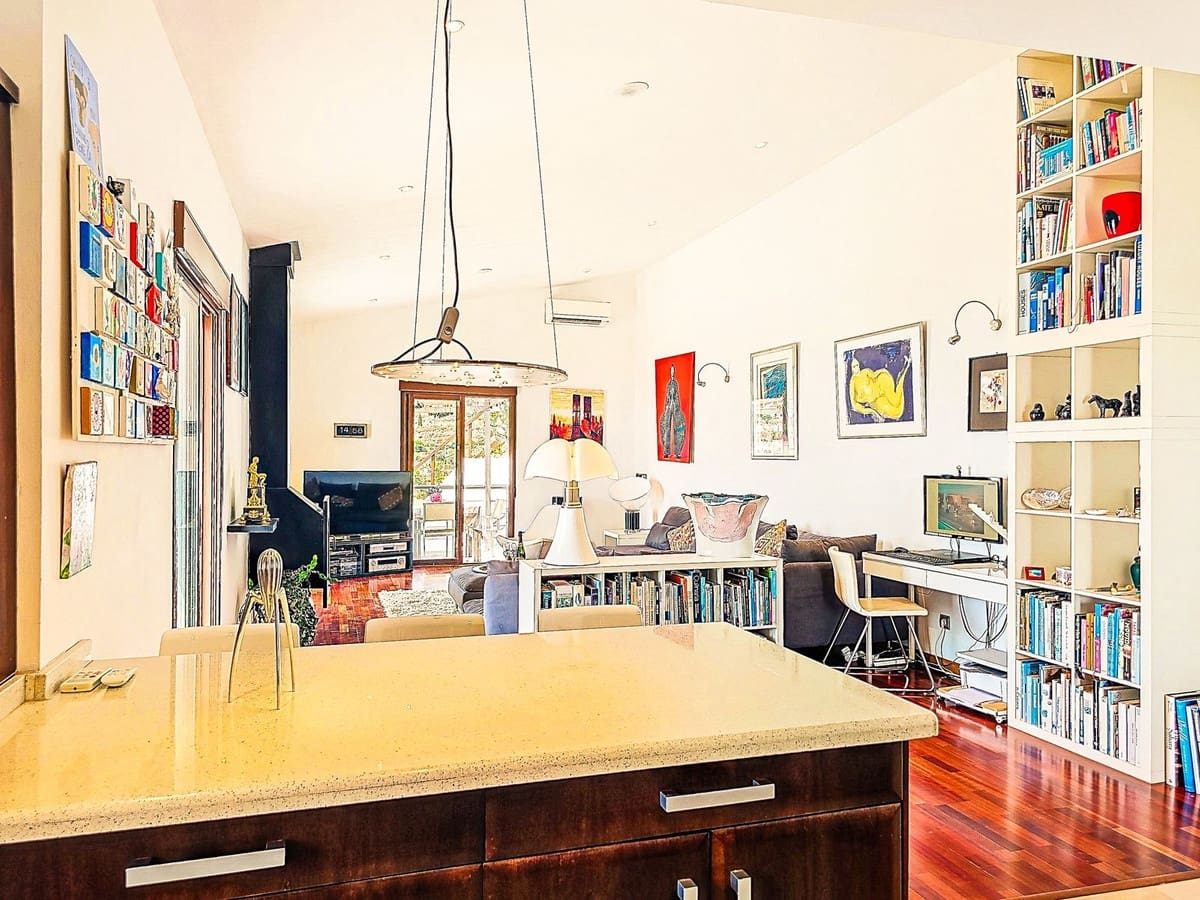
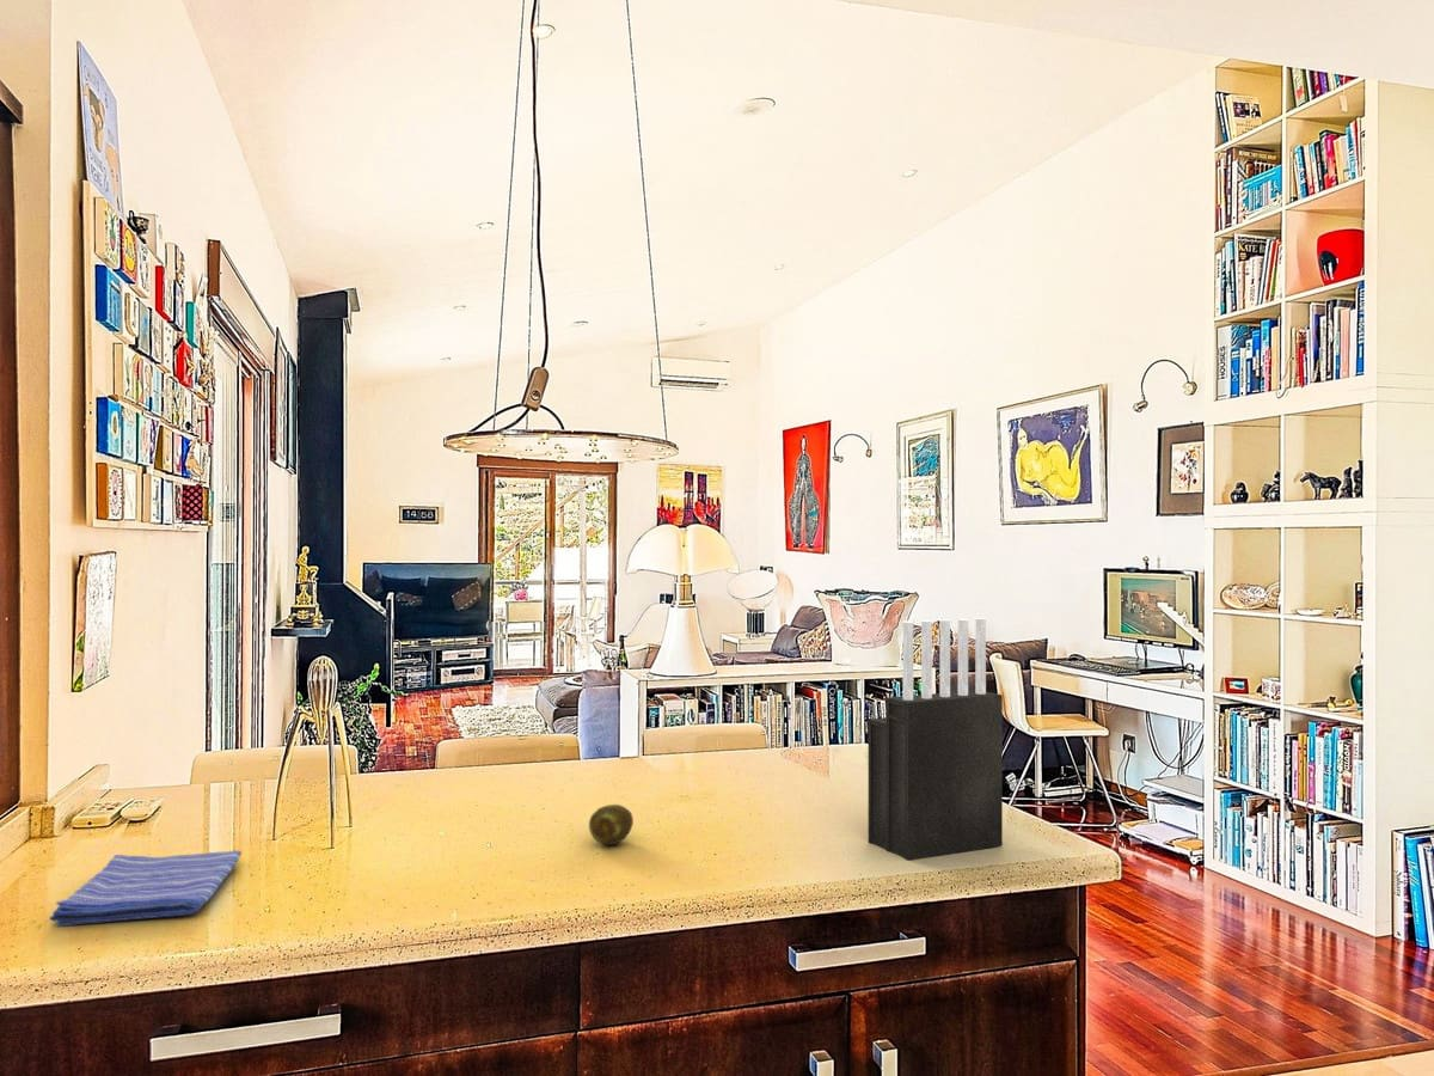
+ dish towel (153, 880)
+ knife block (930, 729)
+ fruit (611, 824)
